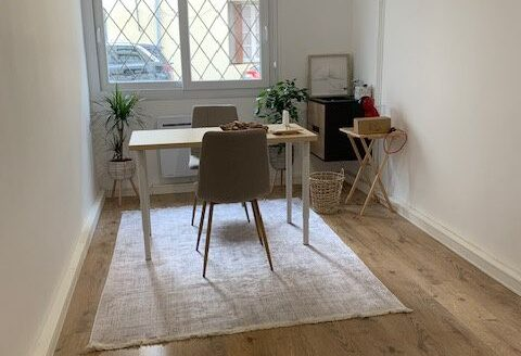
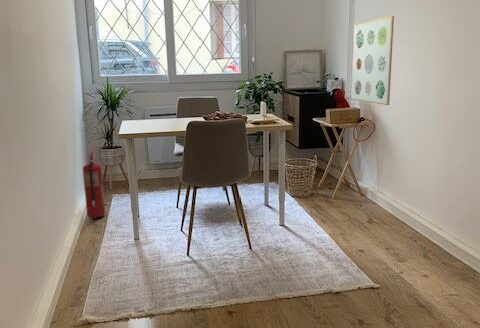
+ wall art (370, 62)
+ fire extinguisher (93, 185)
